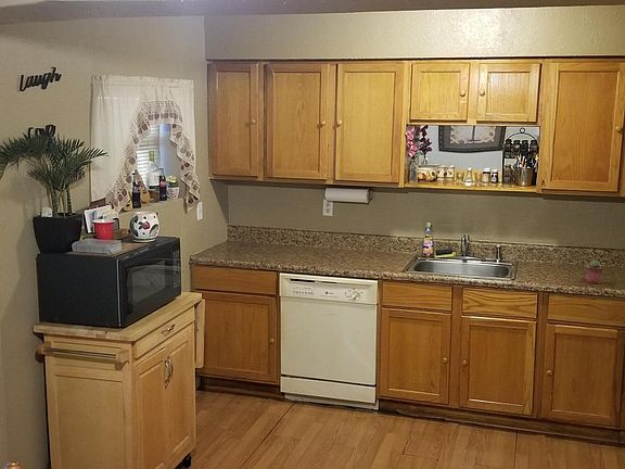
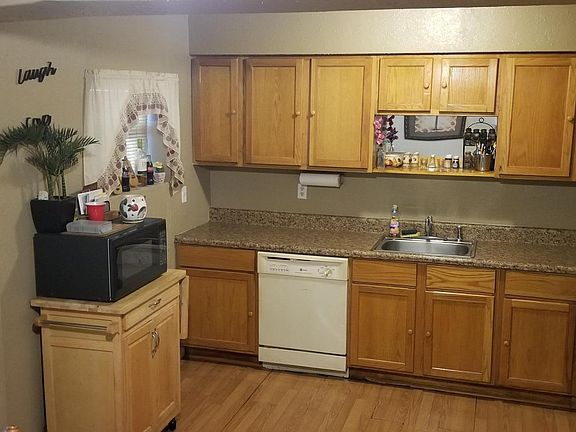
- potted succulent (594, 270)
